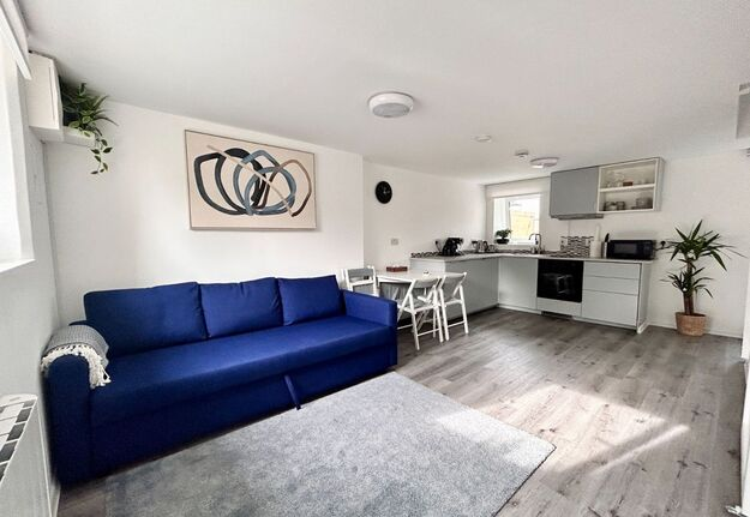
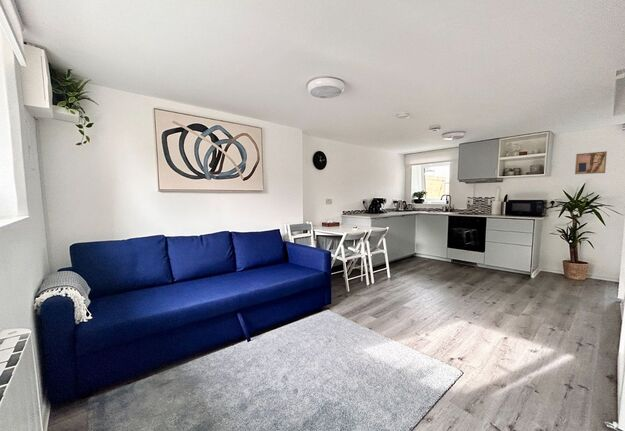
+ wall art (590, 163)
